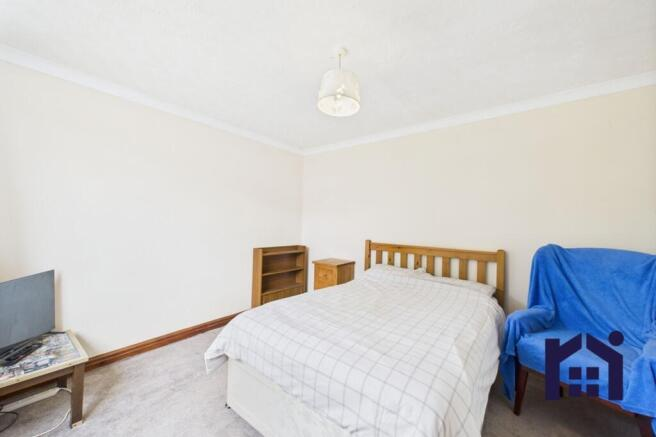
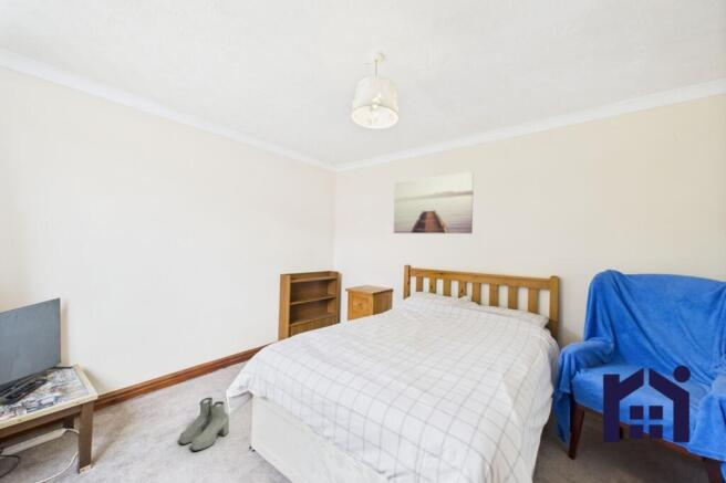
+ boots (205, 421)
+ wall art (429, 206)
